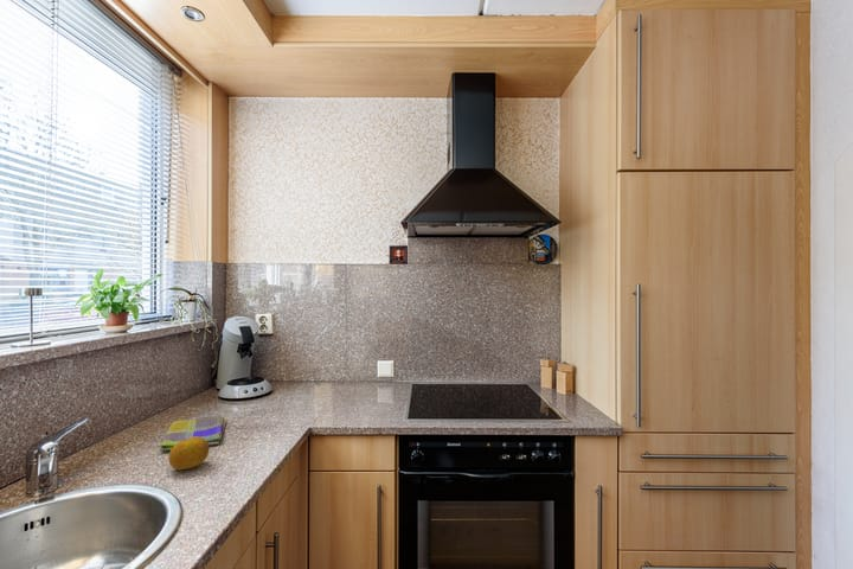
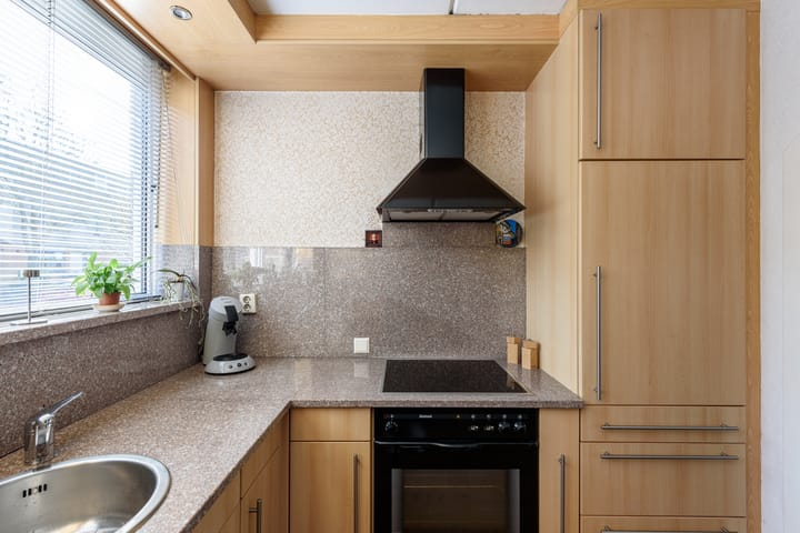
- fruit (188, 453)
- dish towel (194, 431)
